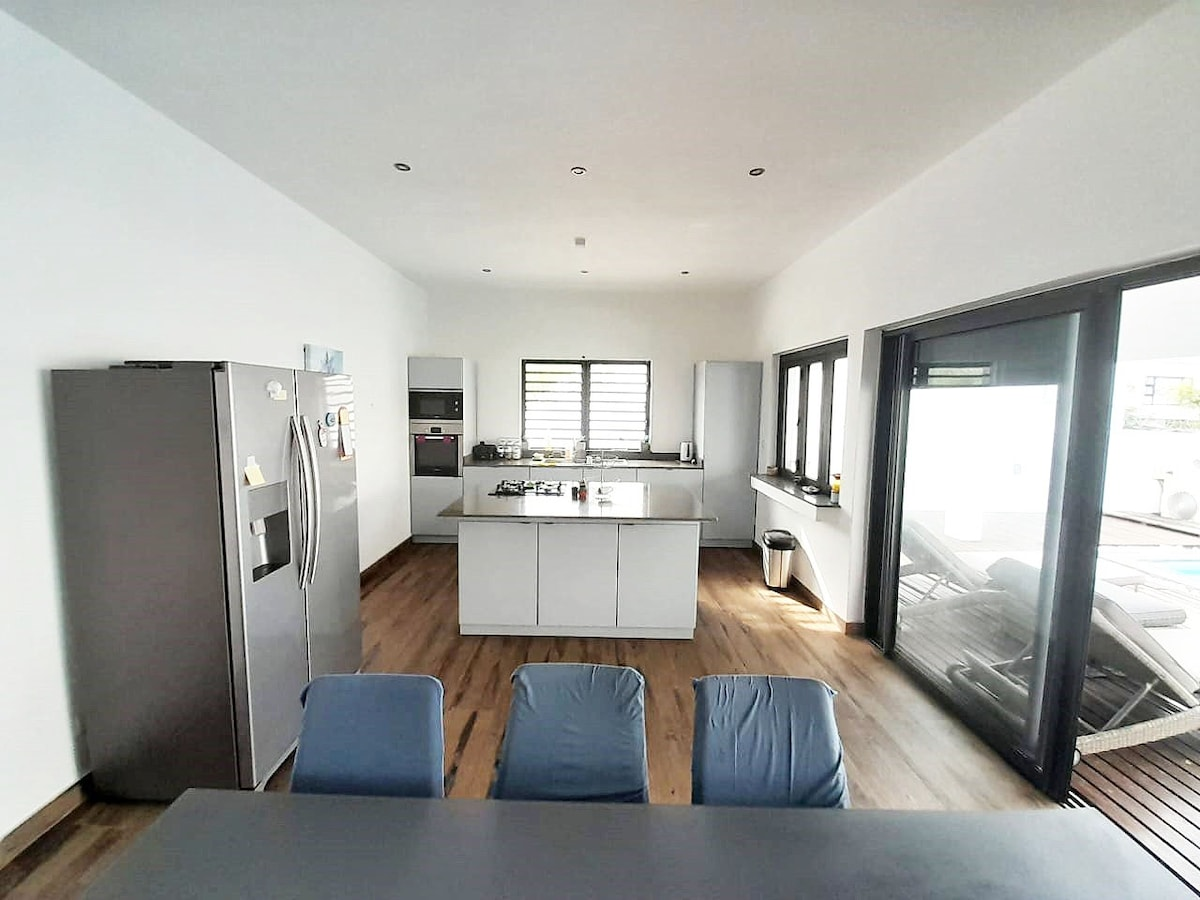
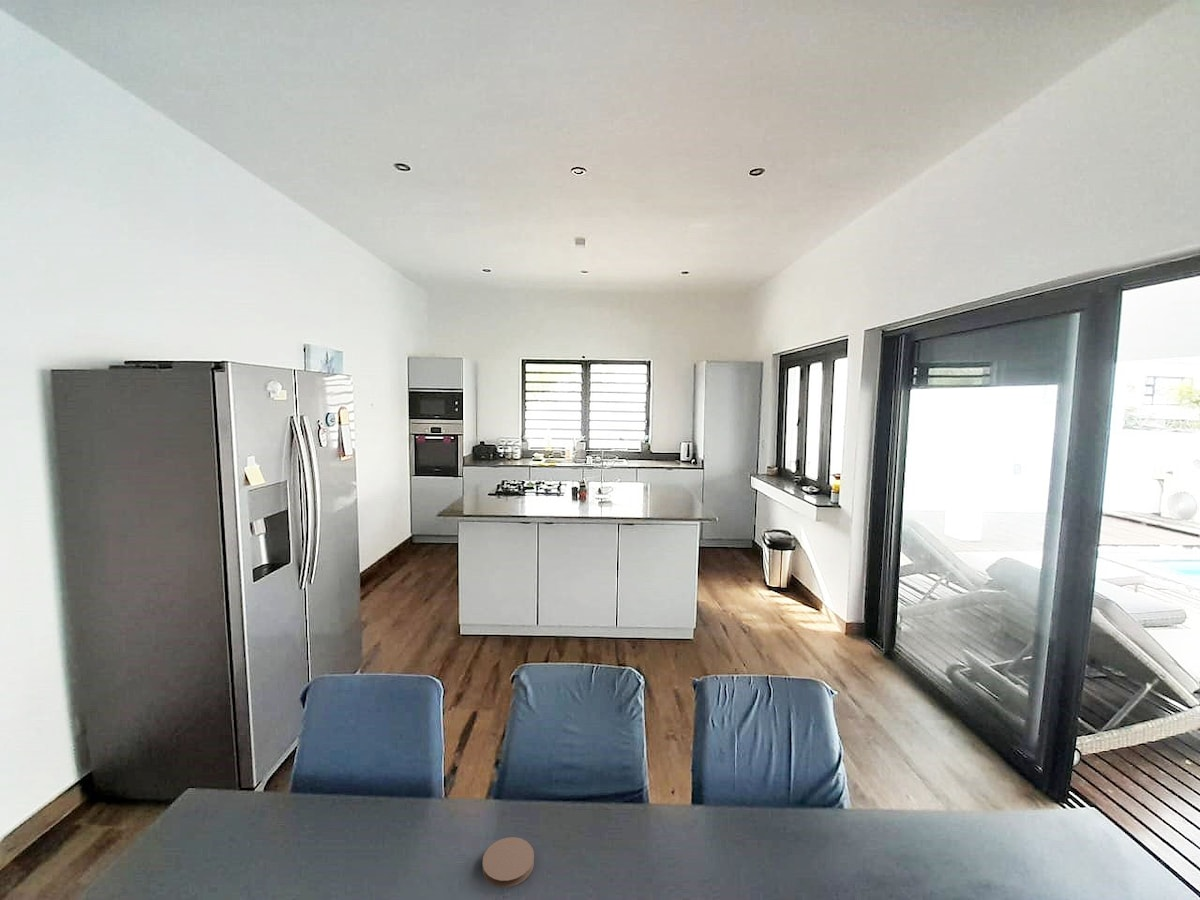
+ coaster (508, 861)
